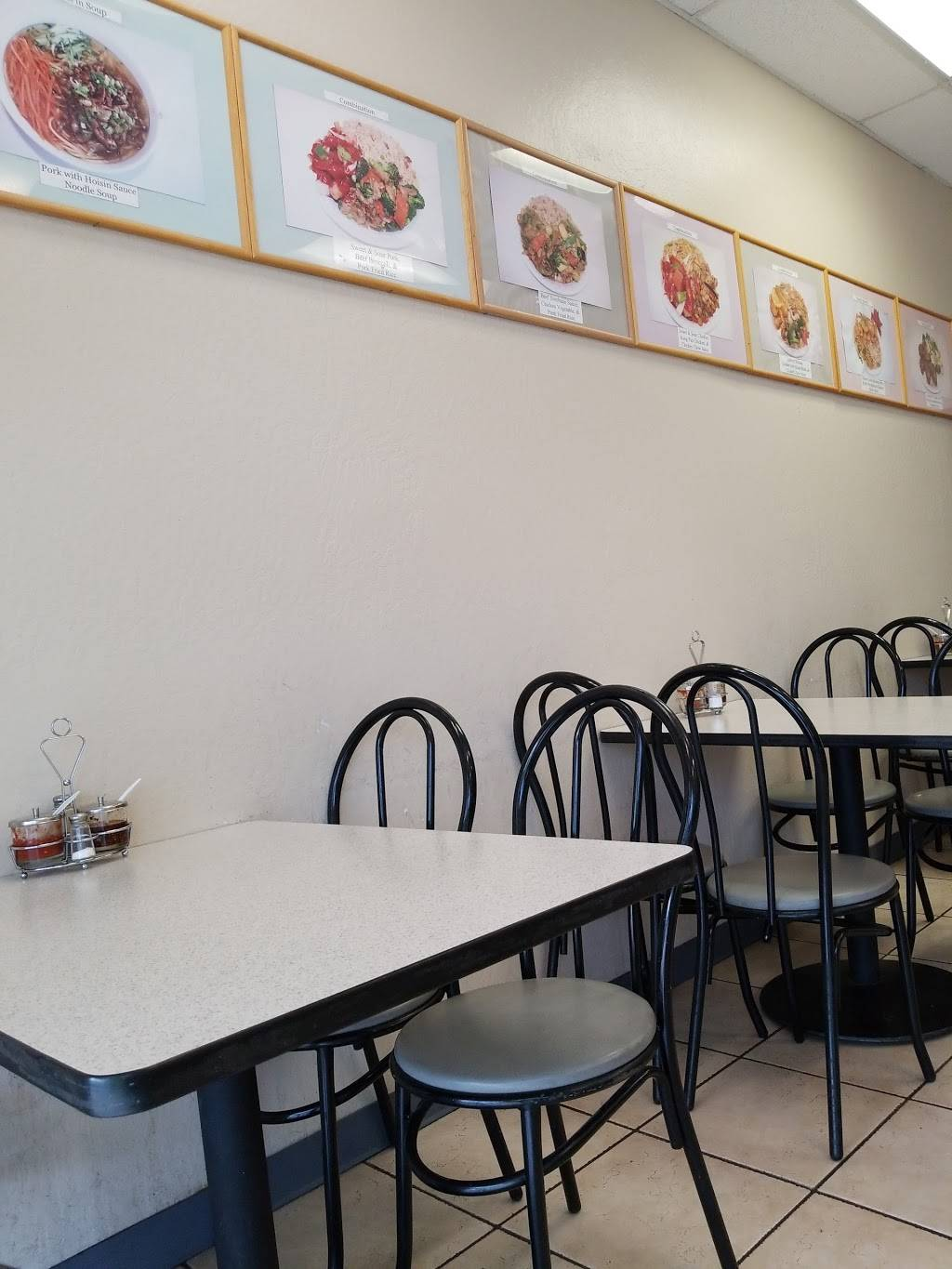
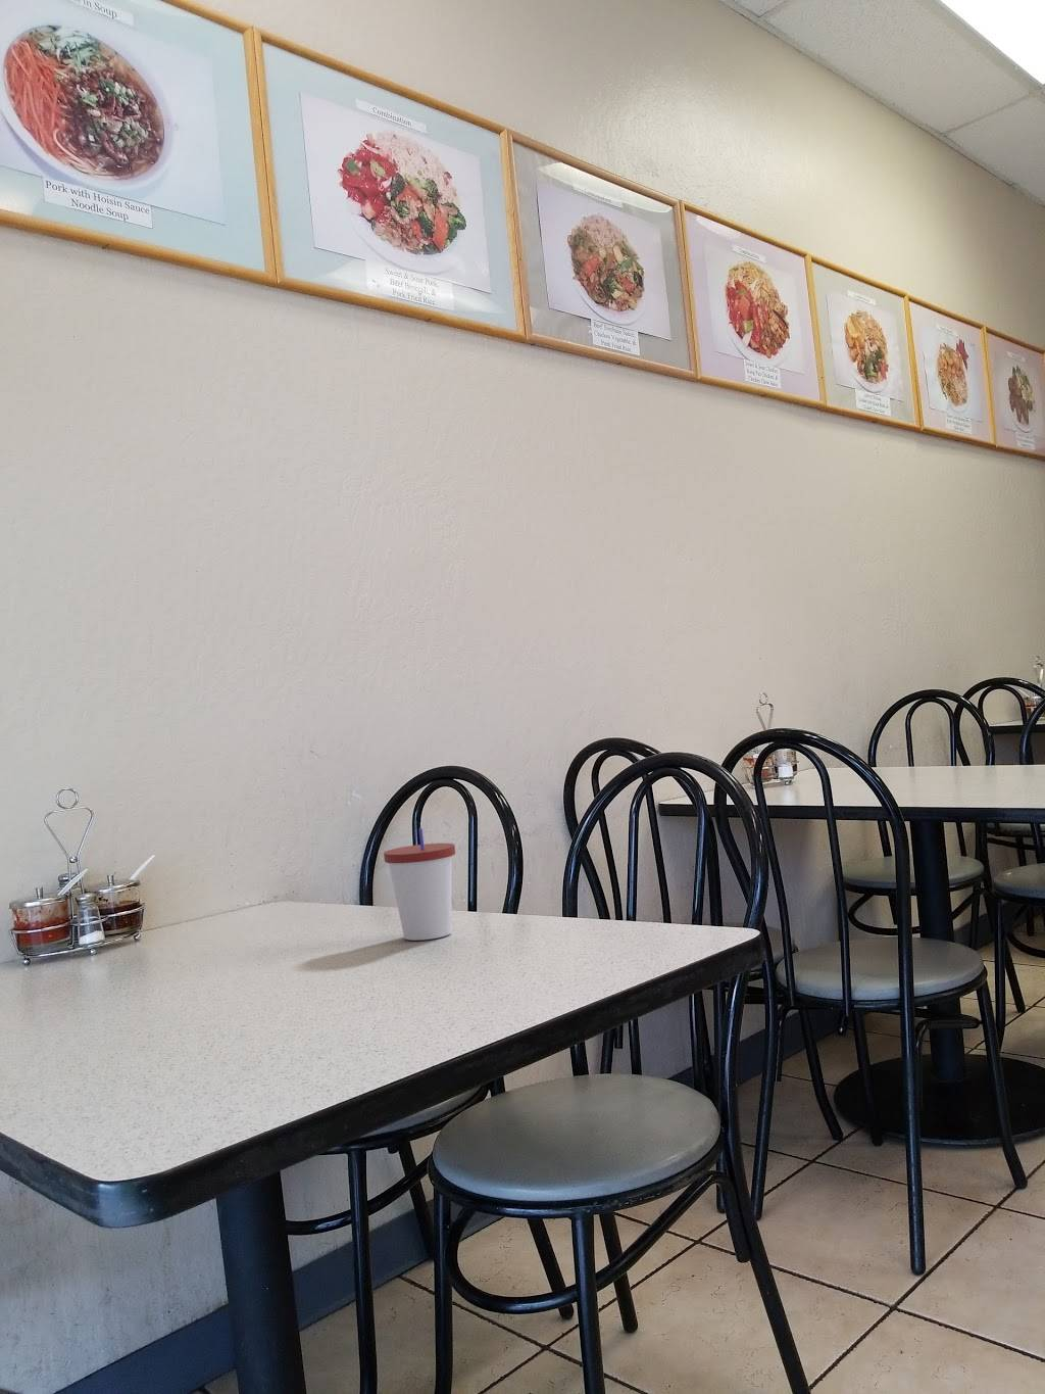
+ cup (423, 880)
